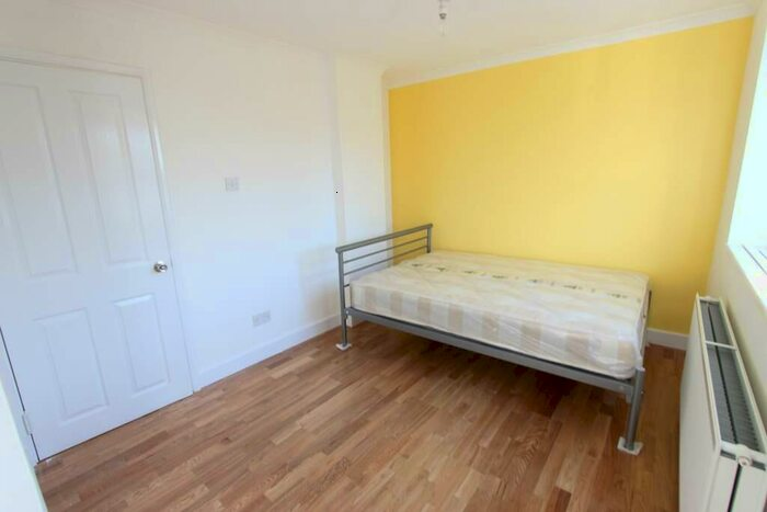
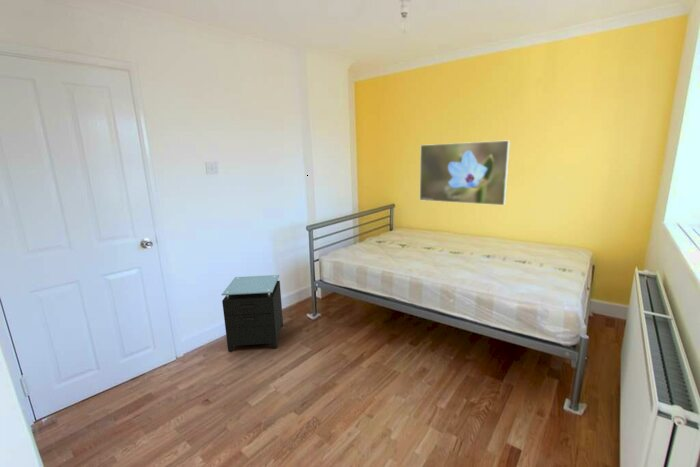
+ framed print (460, 173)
+ nightstand (255, 311)
